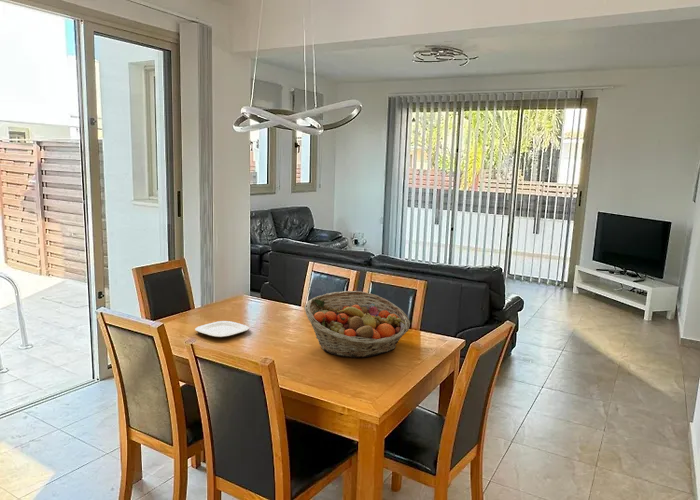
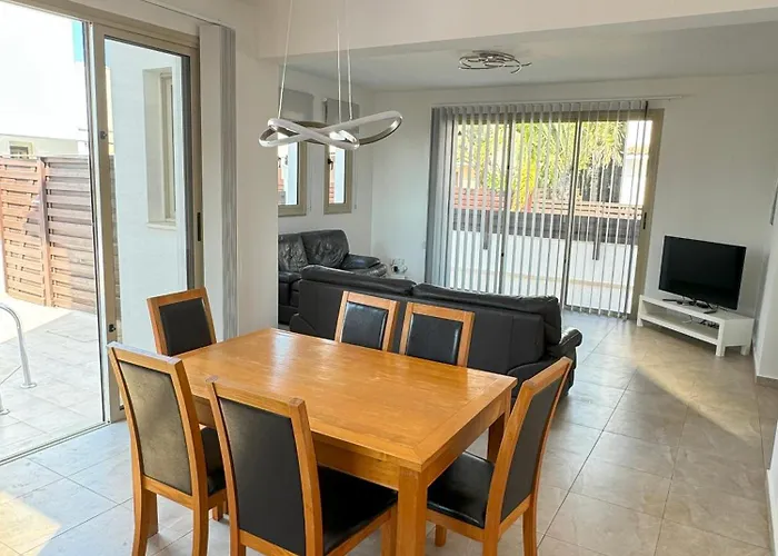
- fruit basket (357, 322)
- plate (222, 329)
